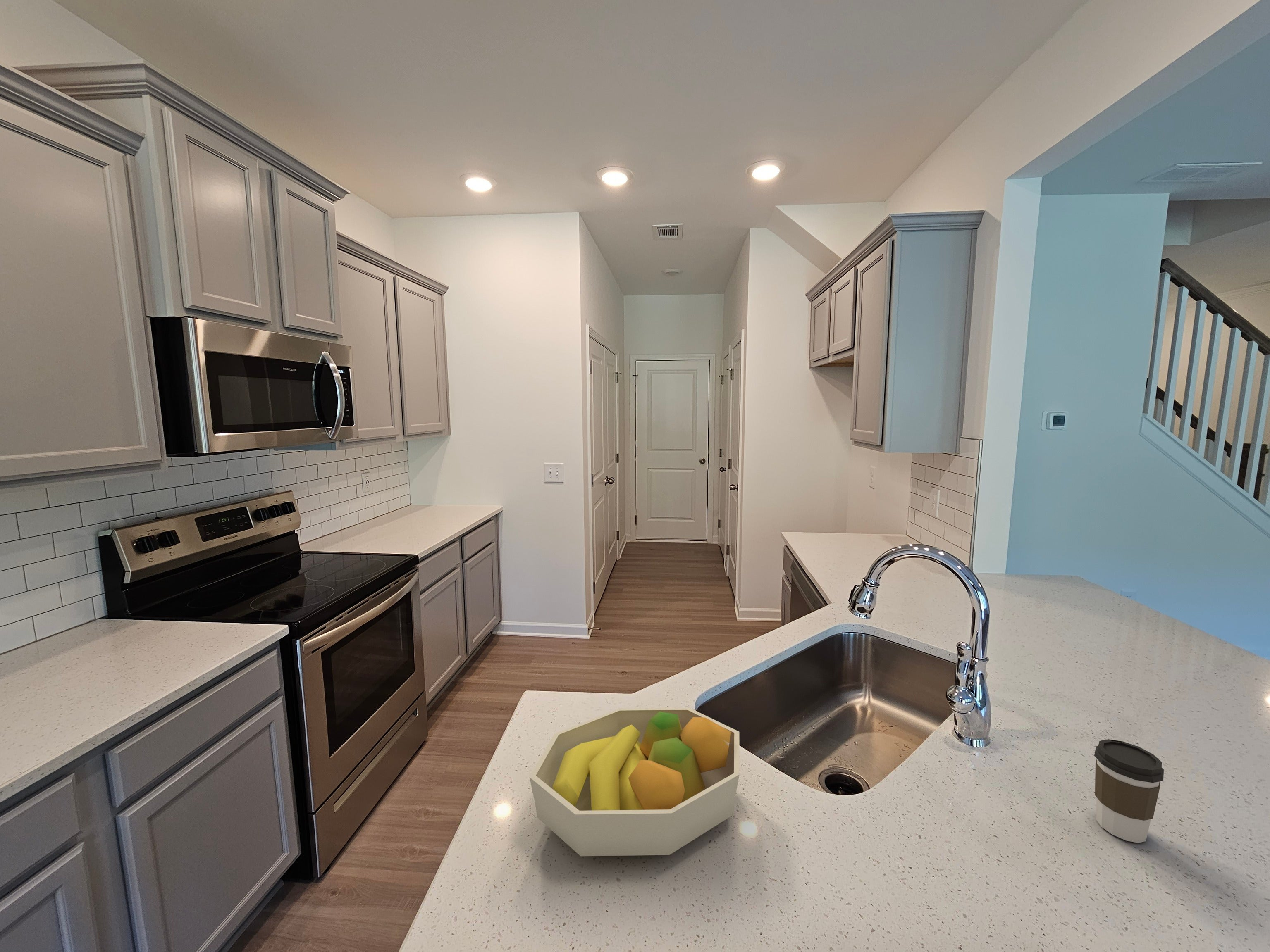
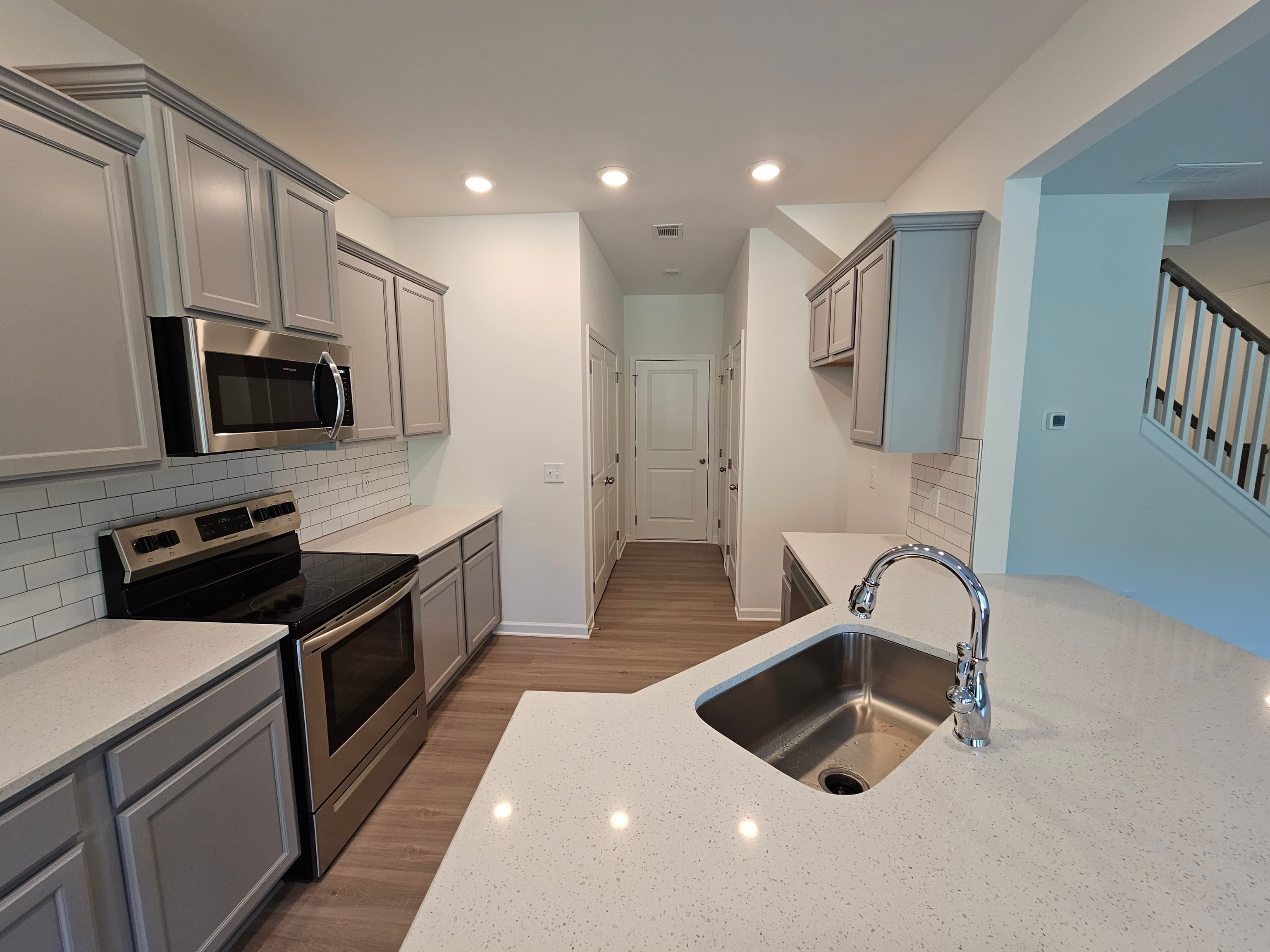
- fruit bowl (641, 767)
- coffee cup (1125, 791)
